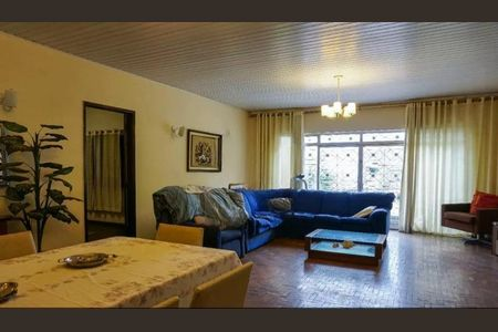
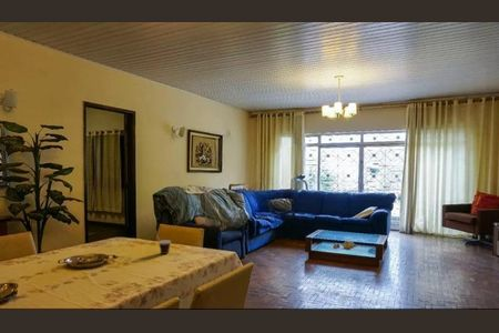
+ cup (160, 242)
